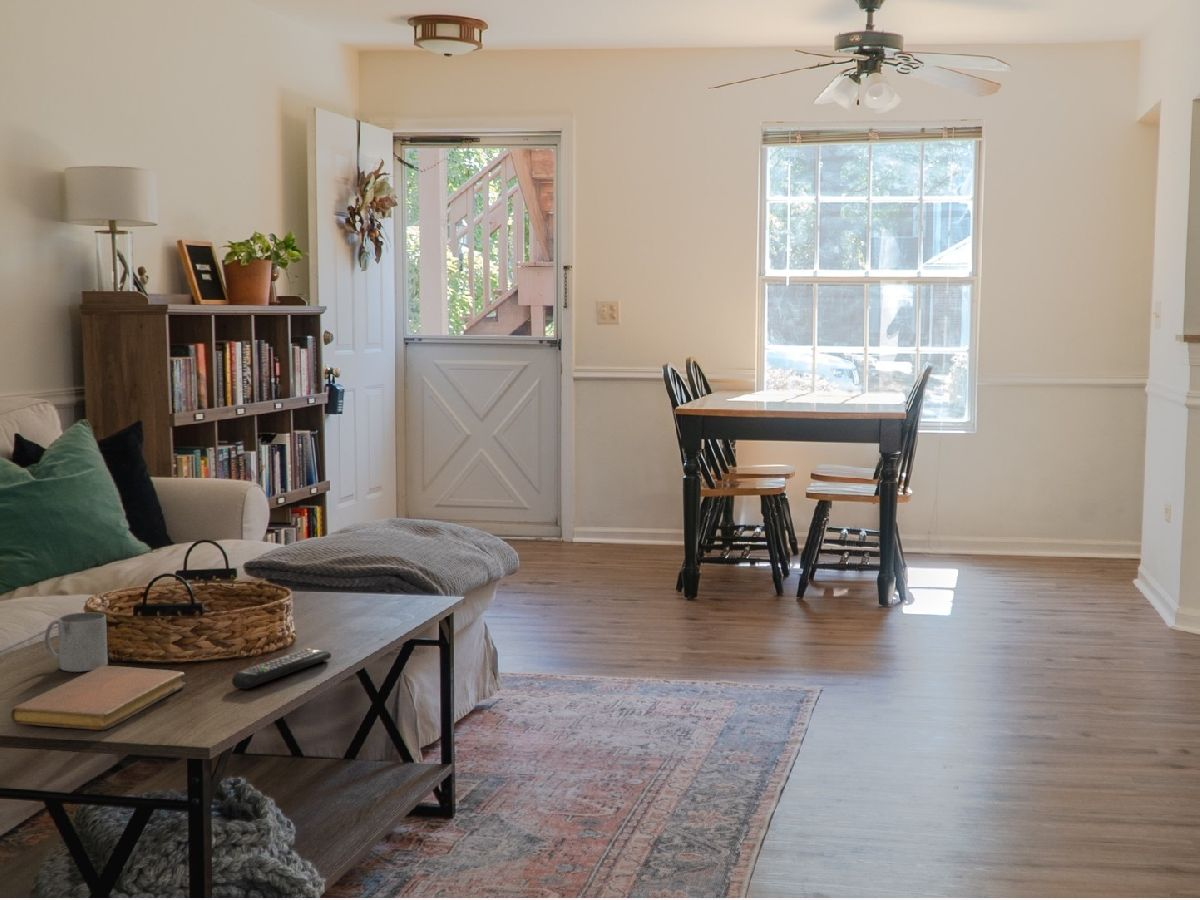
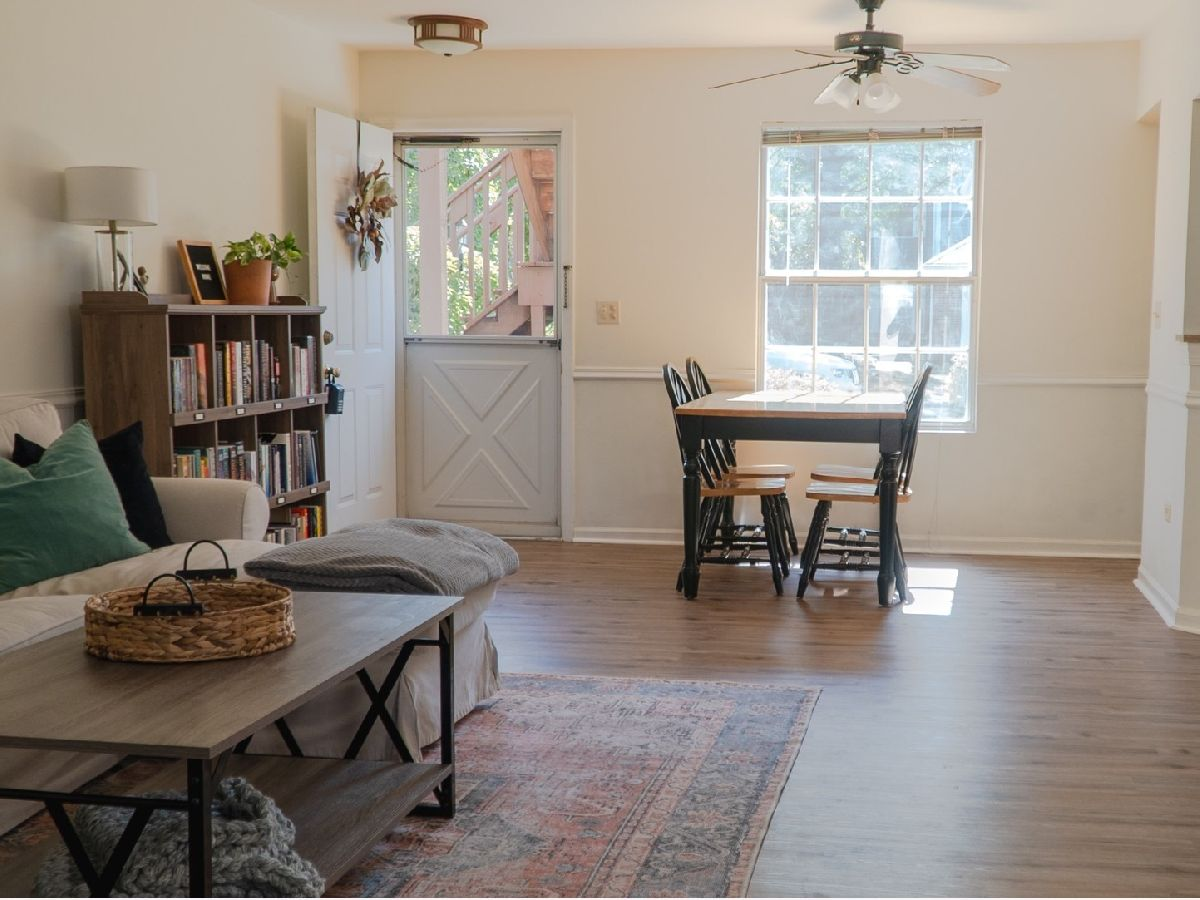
- mug (74, 640)
- remote control (283, 667)
- notebook (102, 695)
